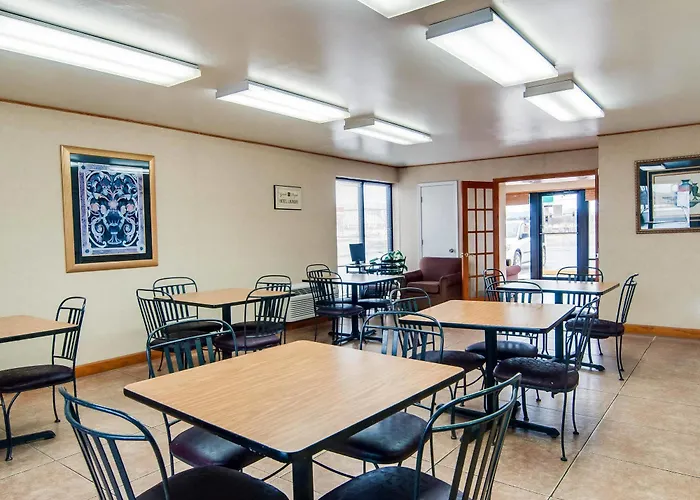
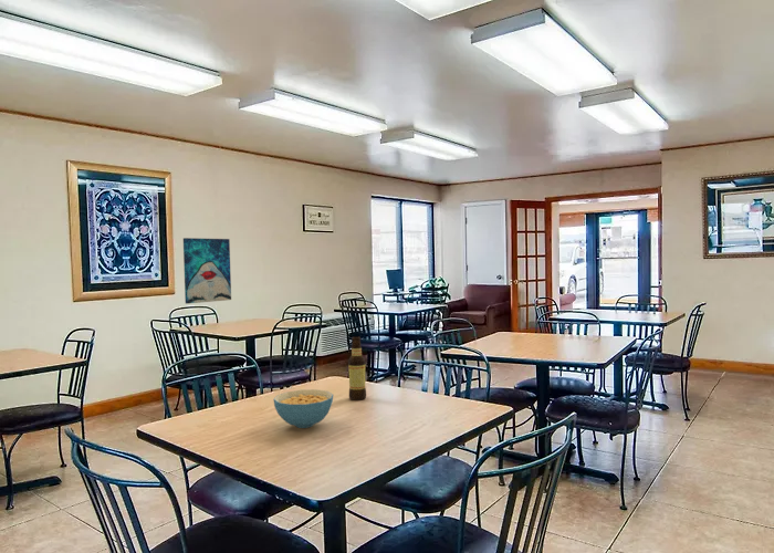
+ wall art (208, 270)
+ cereal bowl (304, 410)
+ bottle (356, 367)
